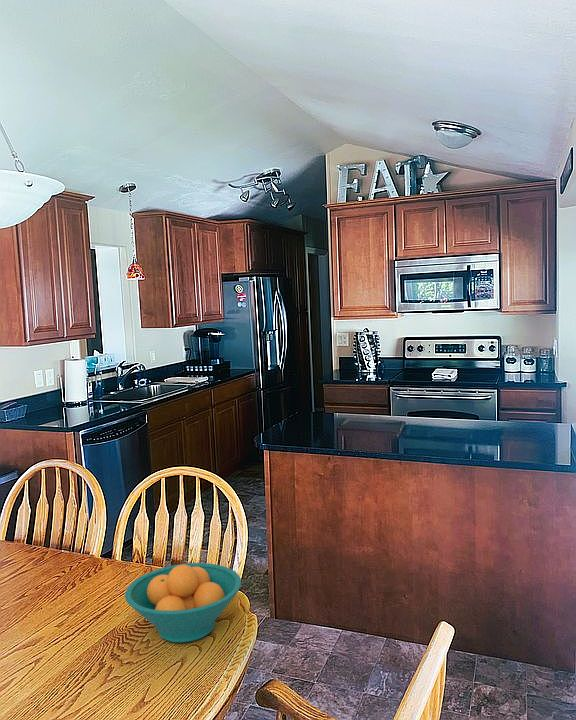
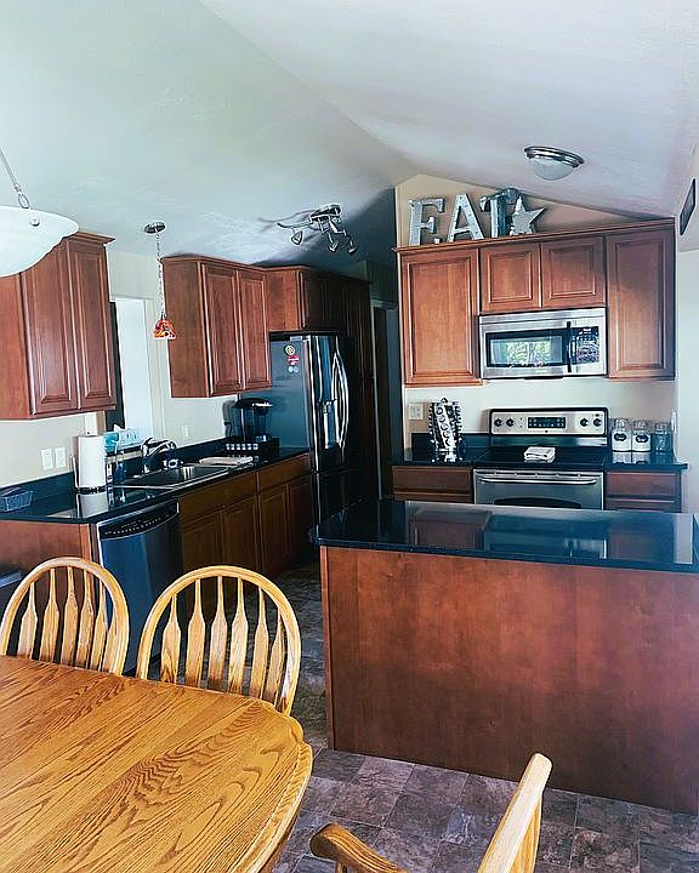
- fruit bowl (184, 597)
